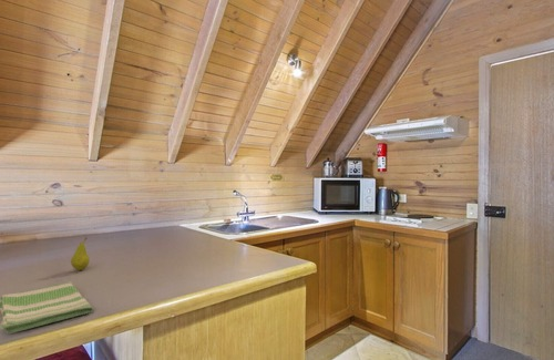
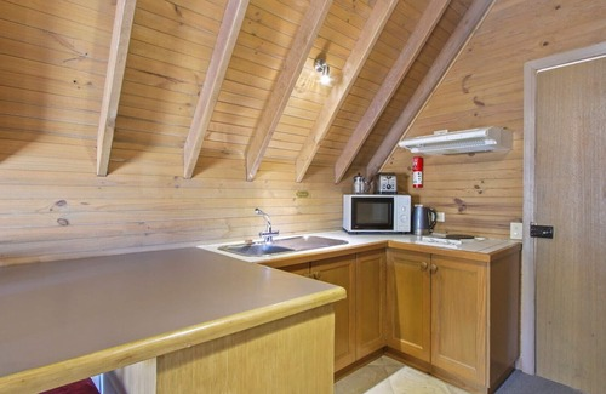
- fruit (80, 254)
- dish towel (43, 304)
